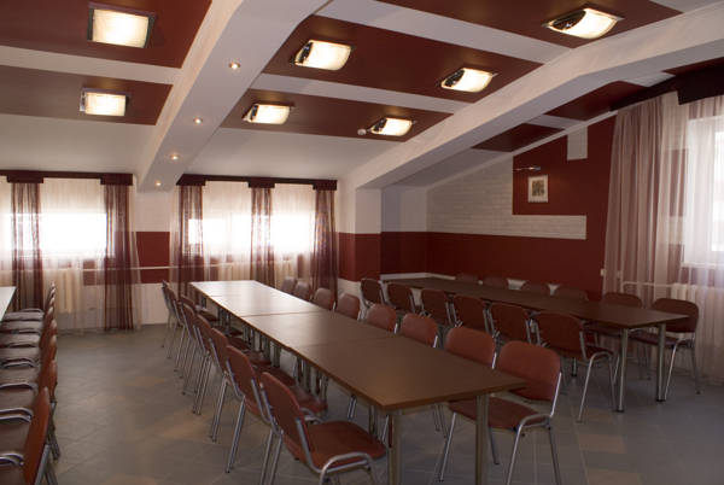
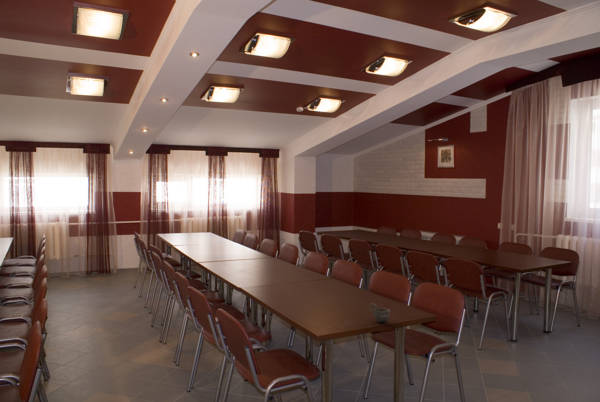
+ cup (380, 312)
